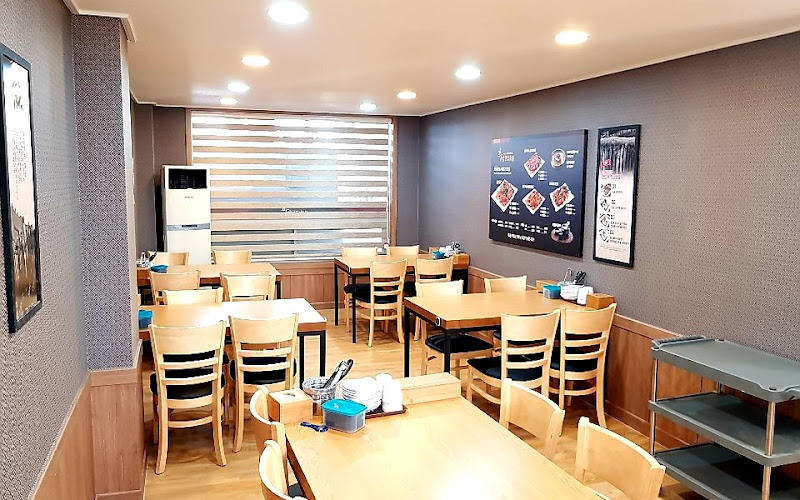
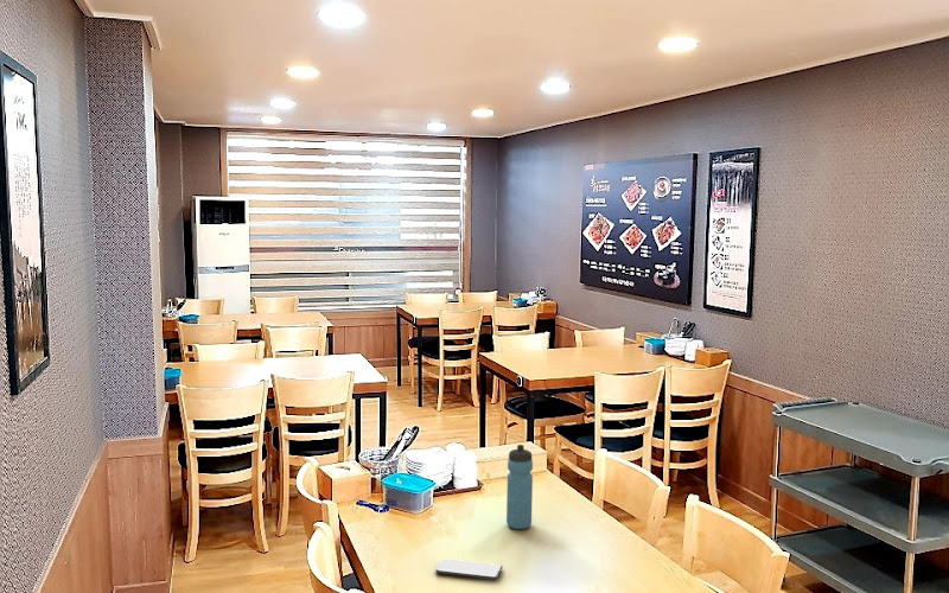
+ water bottle (520, 485)
+ smartphone (469, 569)
